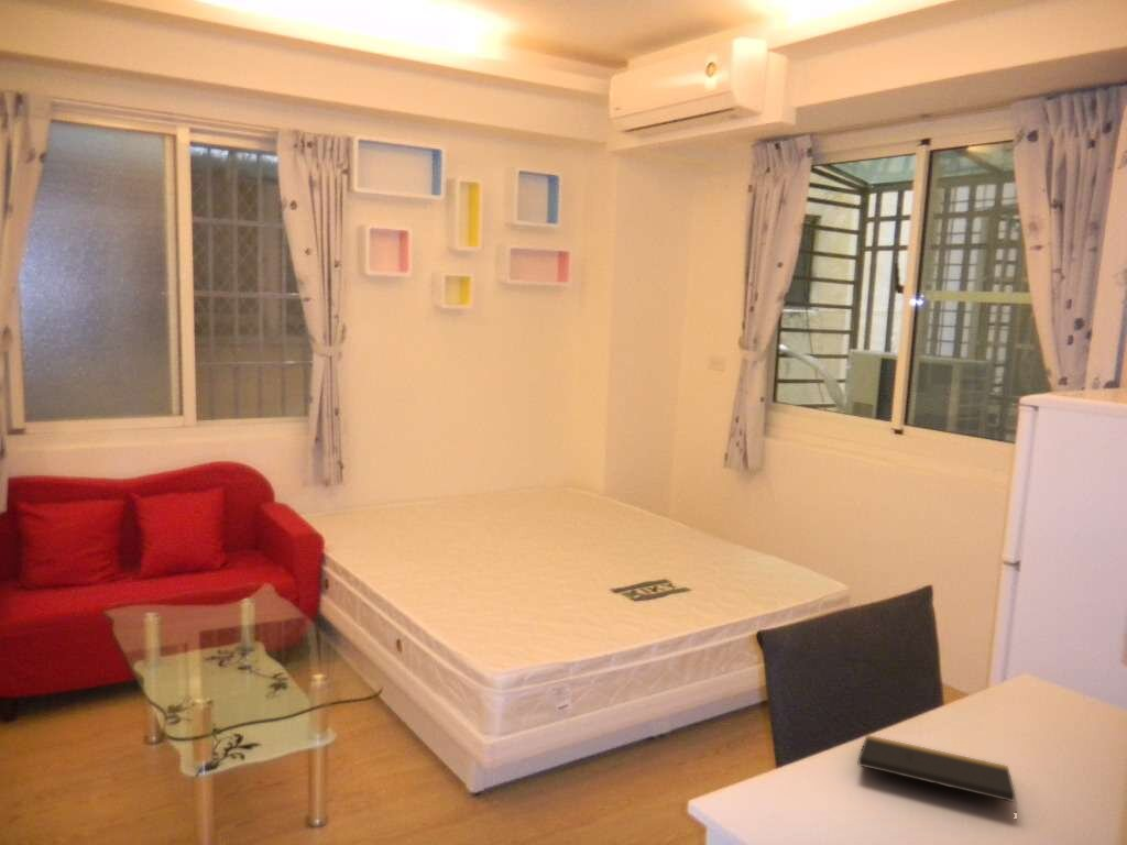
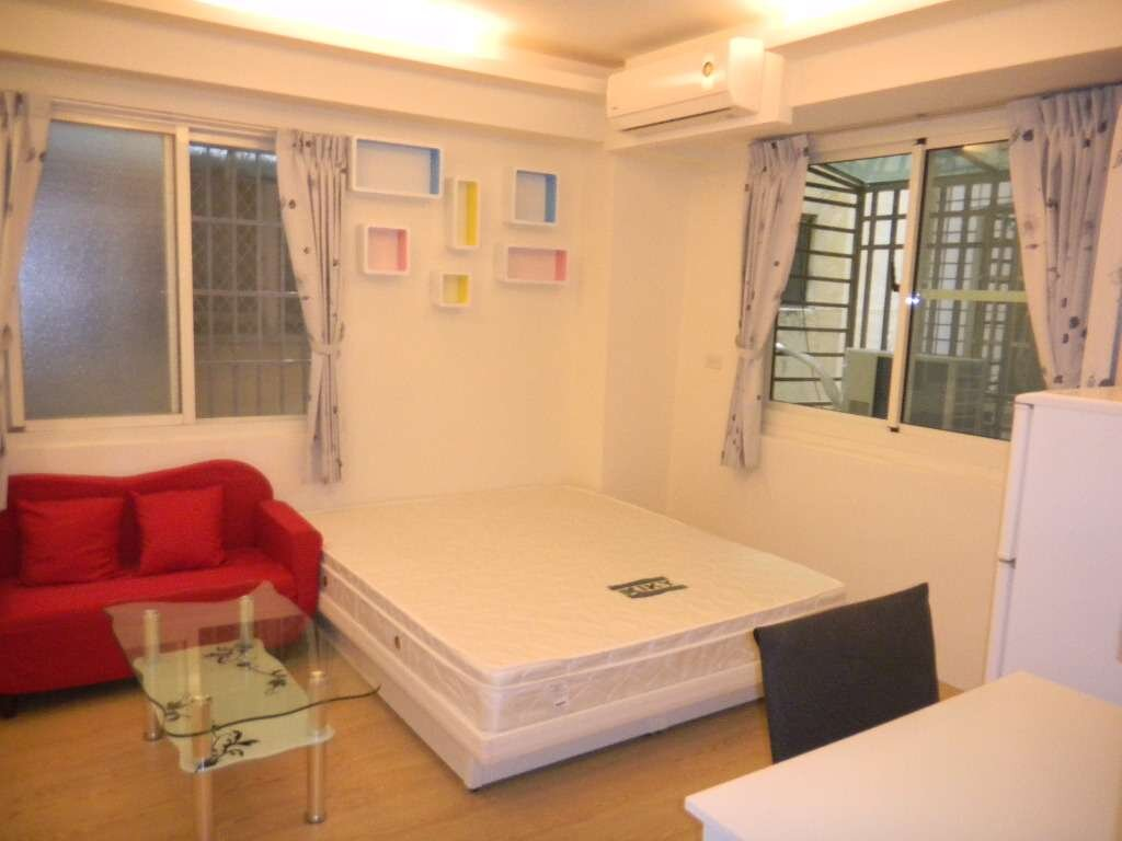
- notepad (933, 766)
